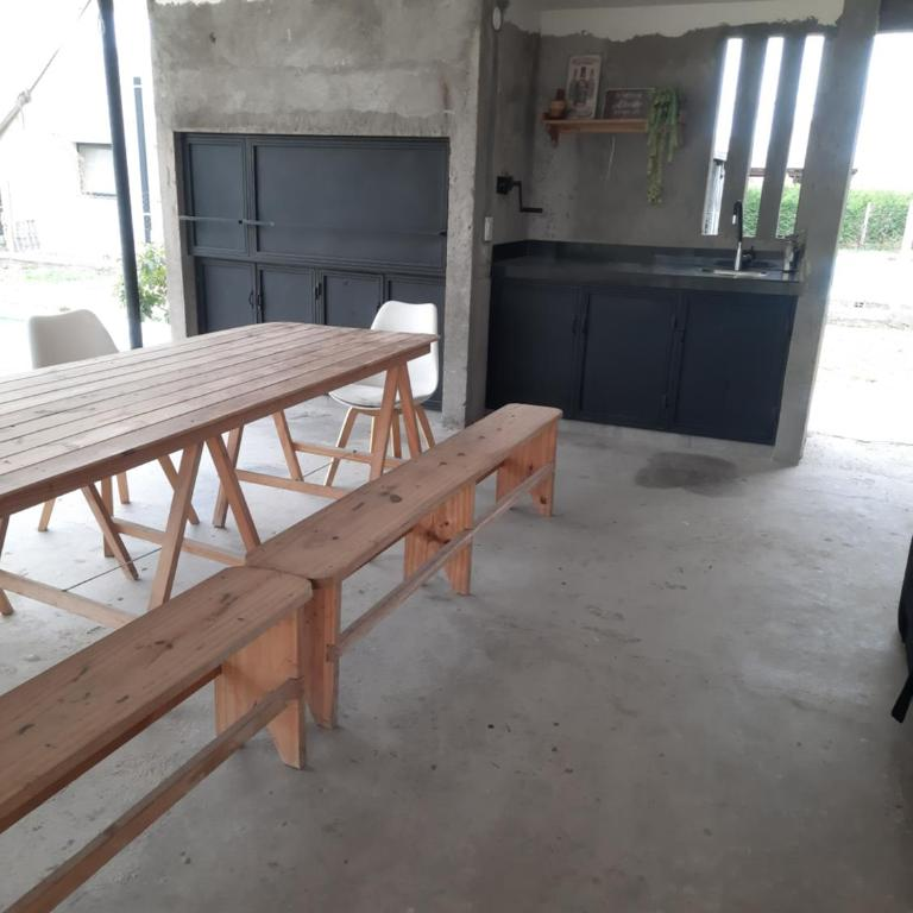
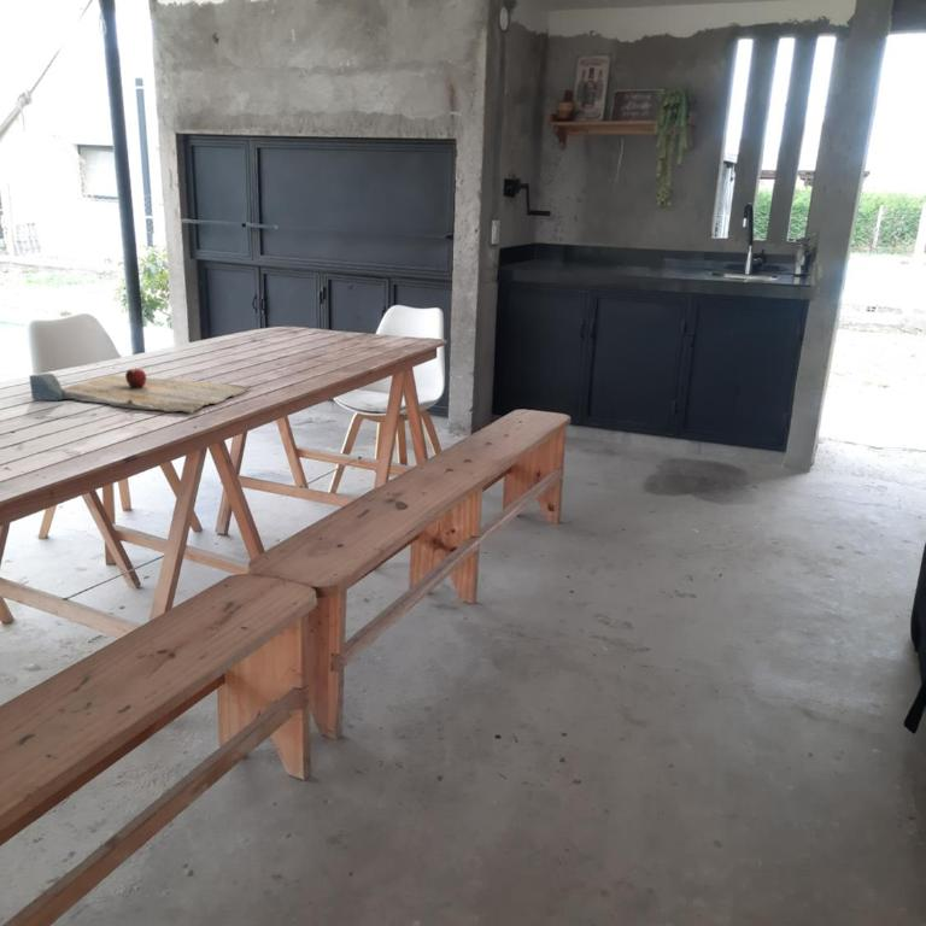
+ cutting board (146, 382)
